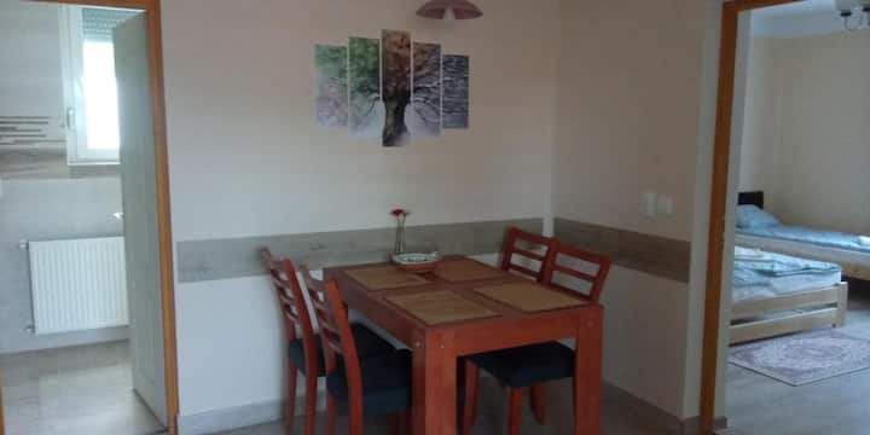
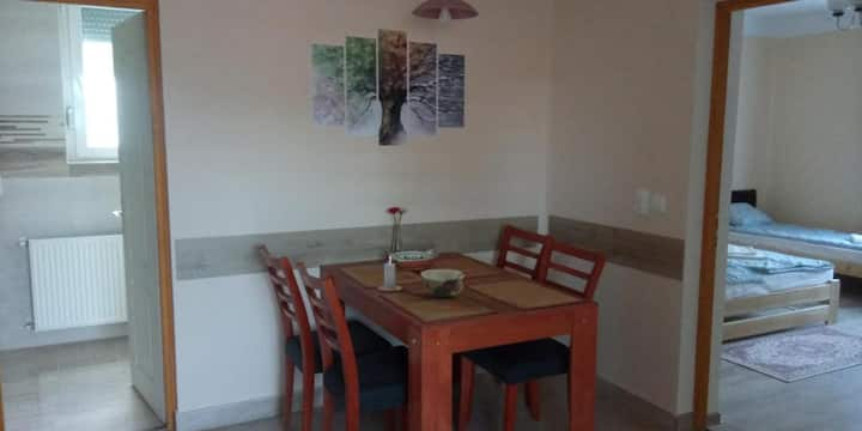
+ candle (389, 271)
+ bowl (442, 284)
